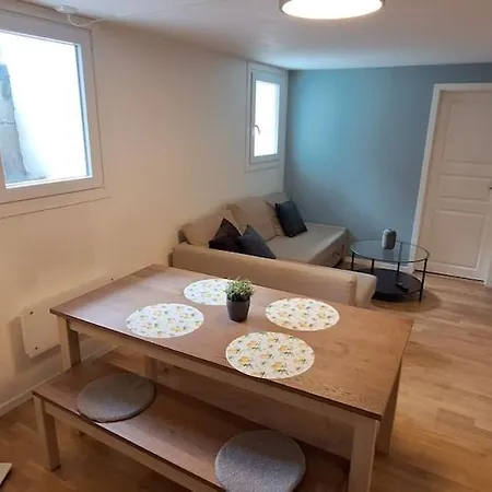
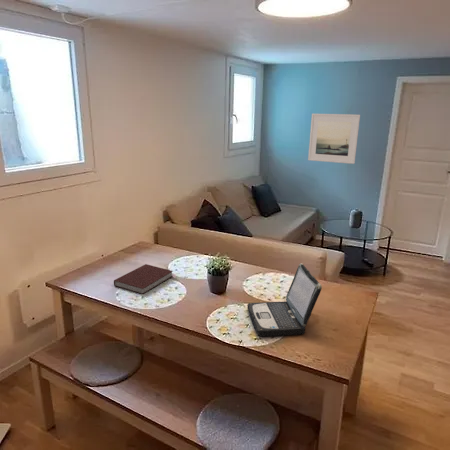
+ notebook (144, 278)
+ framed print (333, 138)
+ laptop (286, 297)
